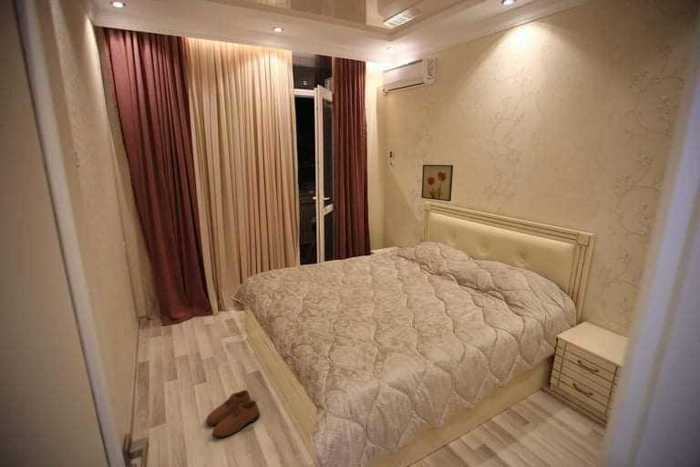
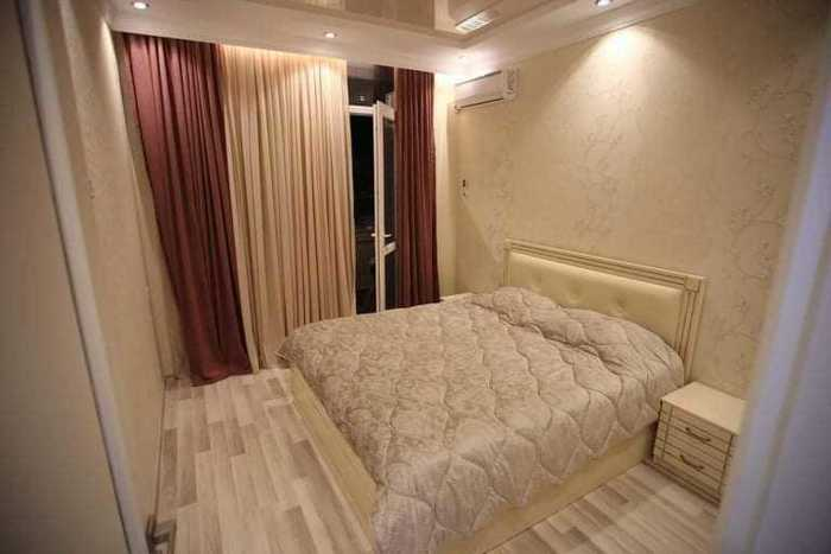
- shoe (232, 410)
- wall art (437, 182)
